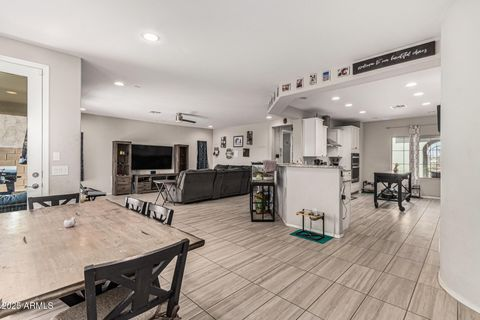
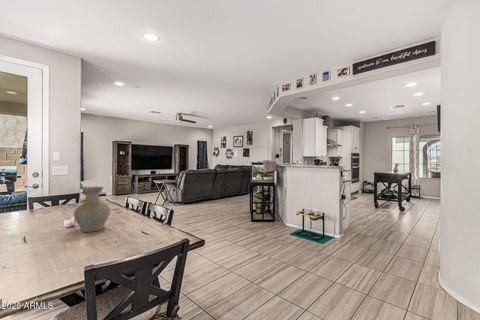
+ vase (92, 208)
